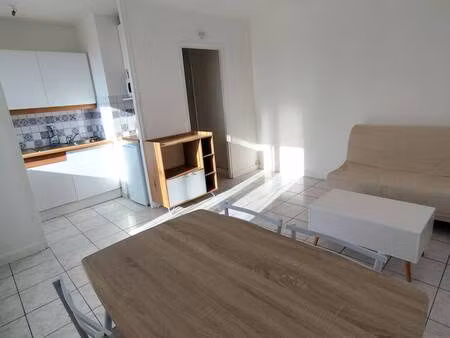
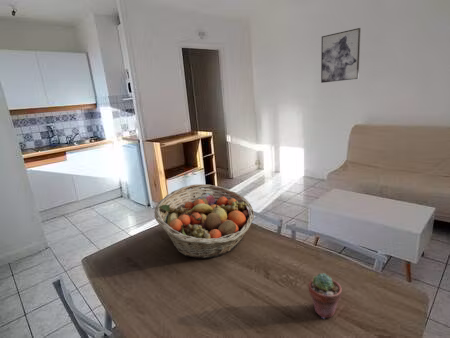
+ fruit basket (207, 217)
+ potted succulent (324, 293)
+ wall art (339, 57)
